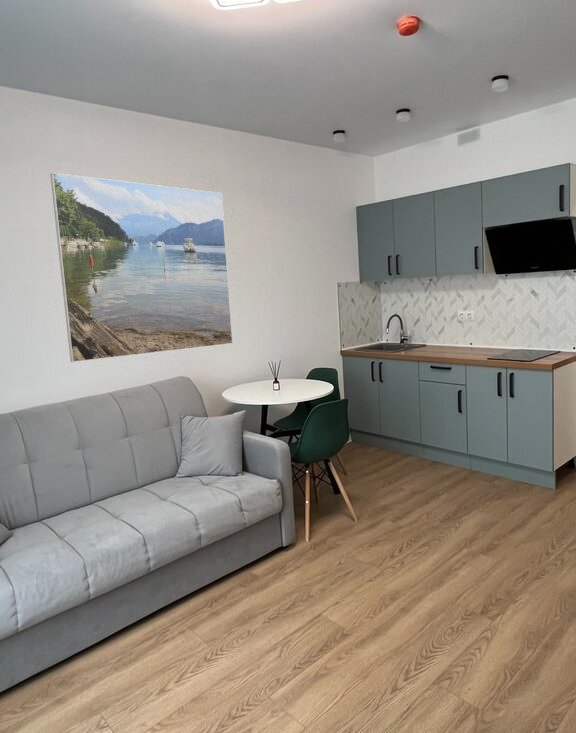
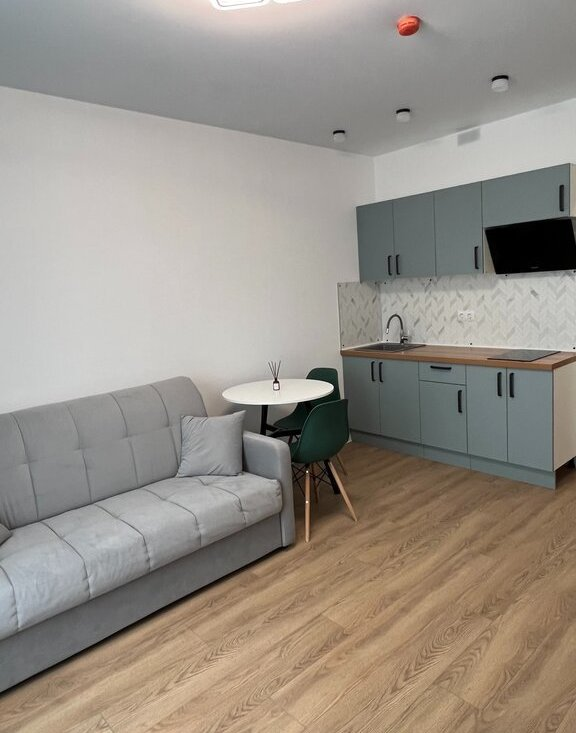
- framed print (153, 269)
